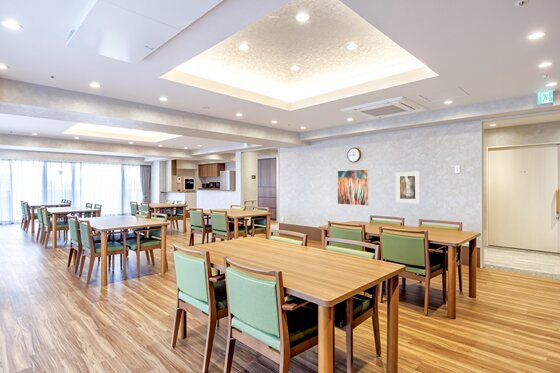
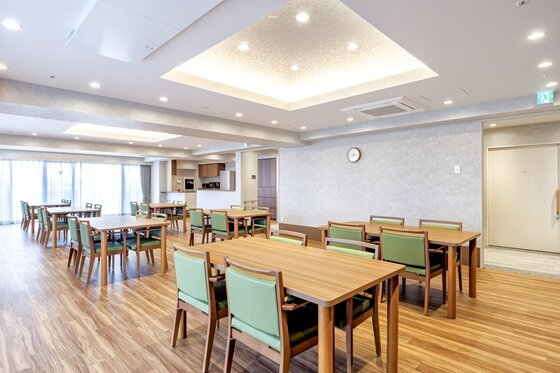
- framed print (407, 187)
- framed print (352, 187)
